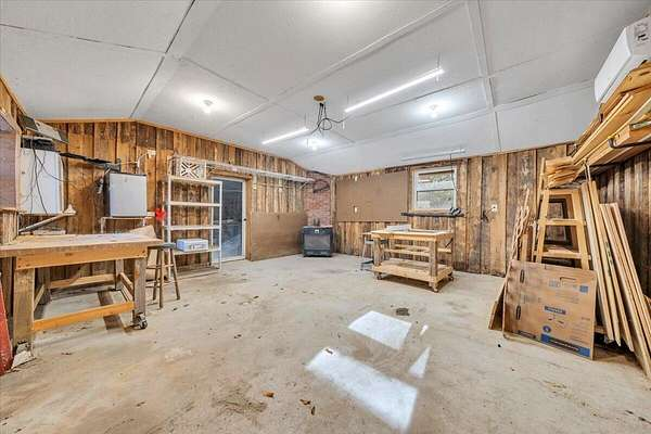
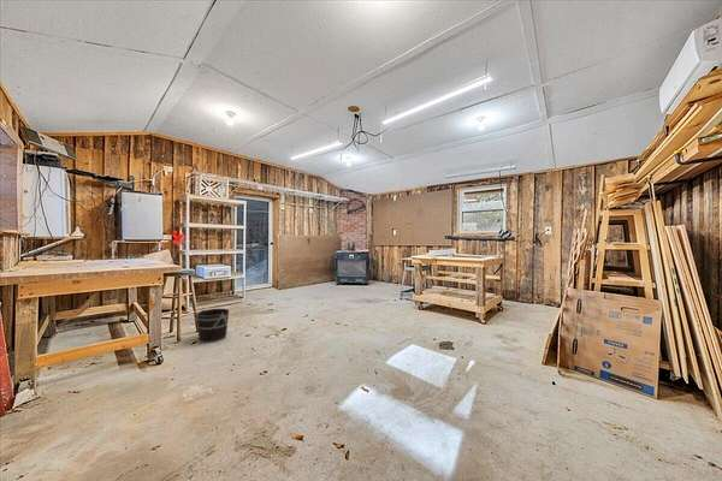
+ bucket (212, 323)
